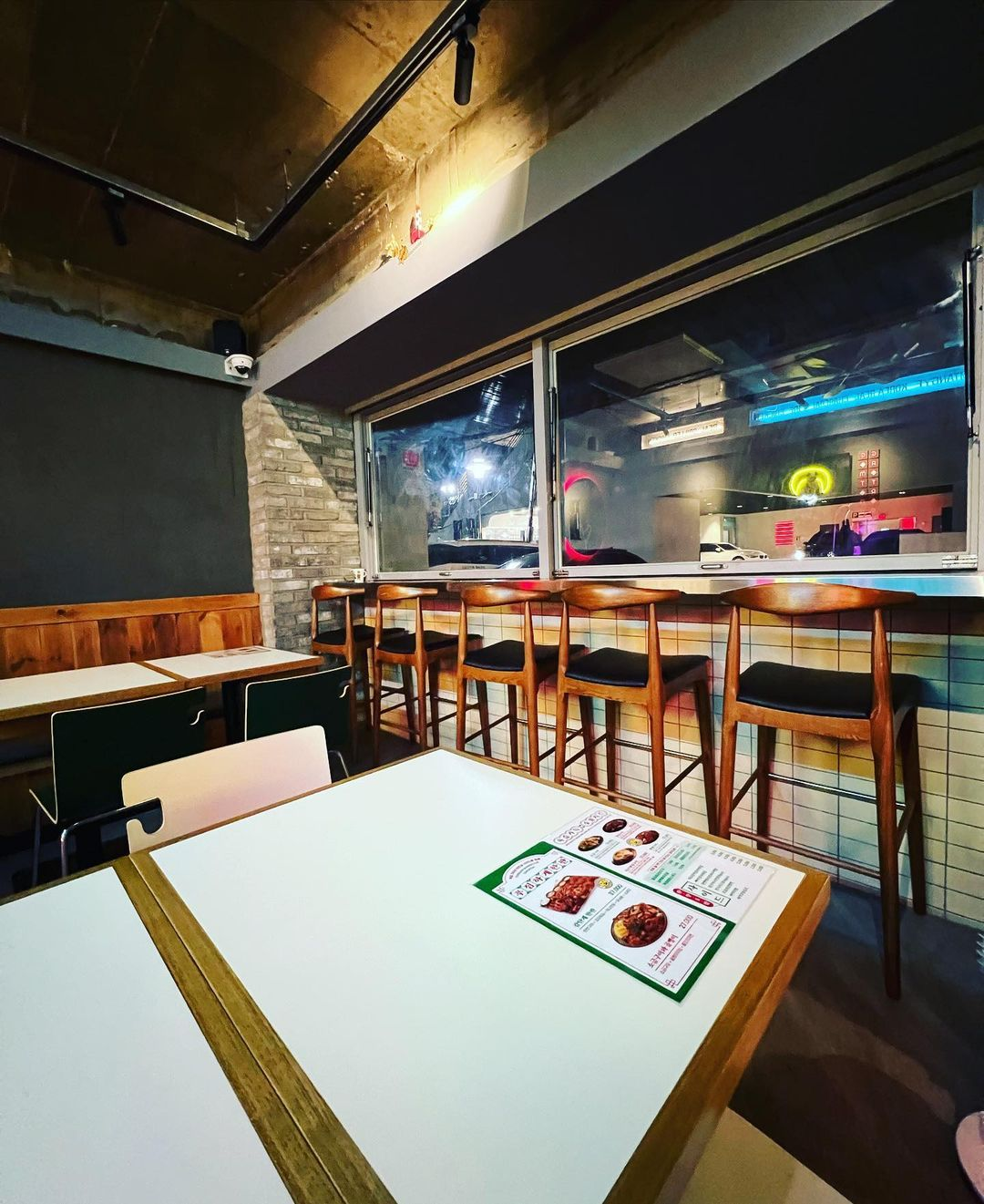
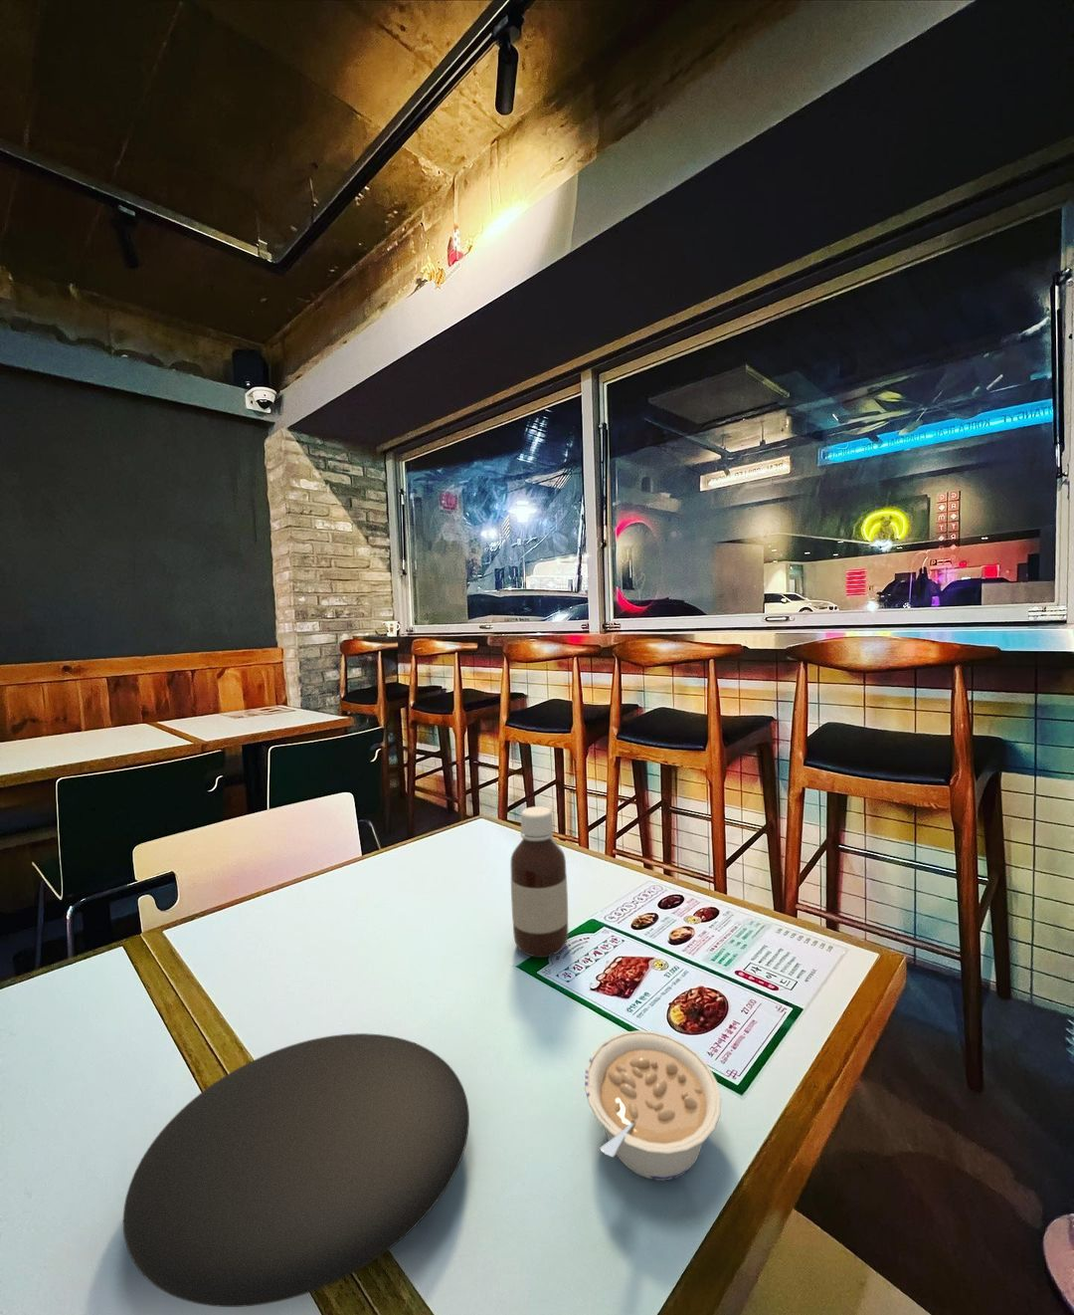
+ legume (653, 1107)
+ plate (310, 1138)
+ bottle (538, 878)
